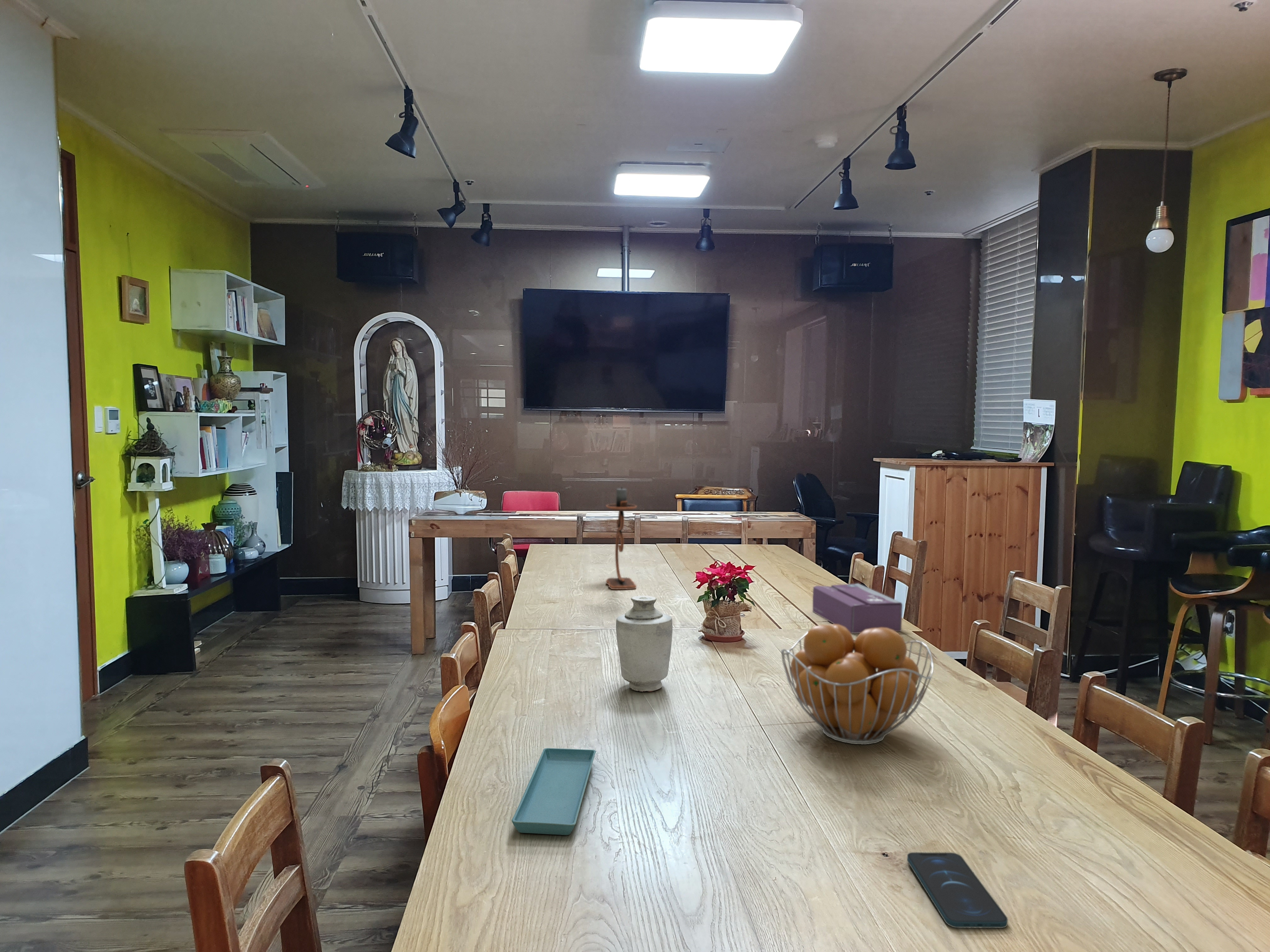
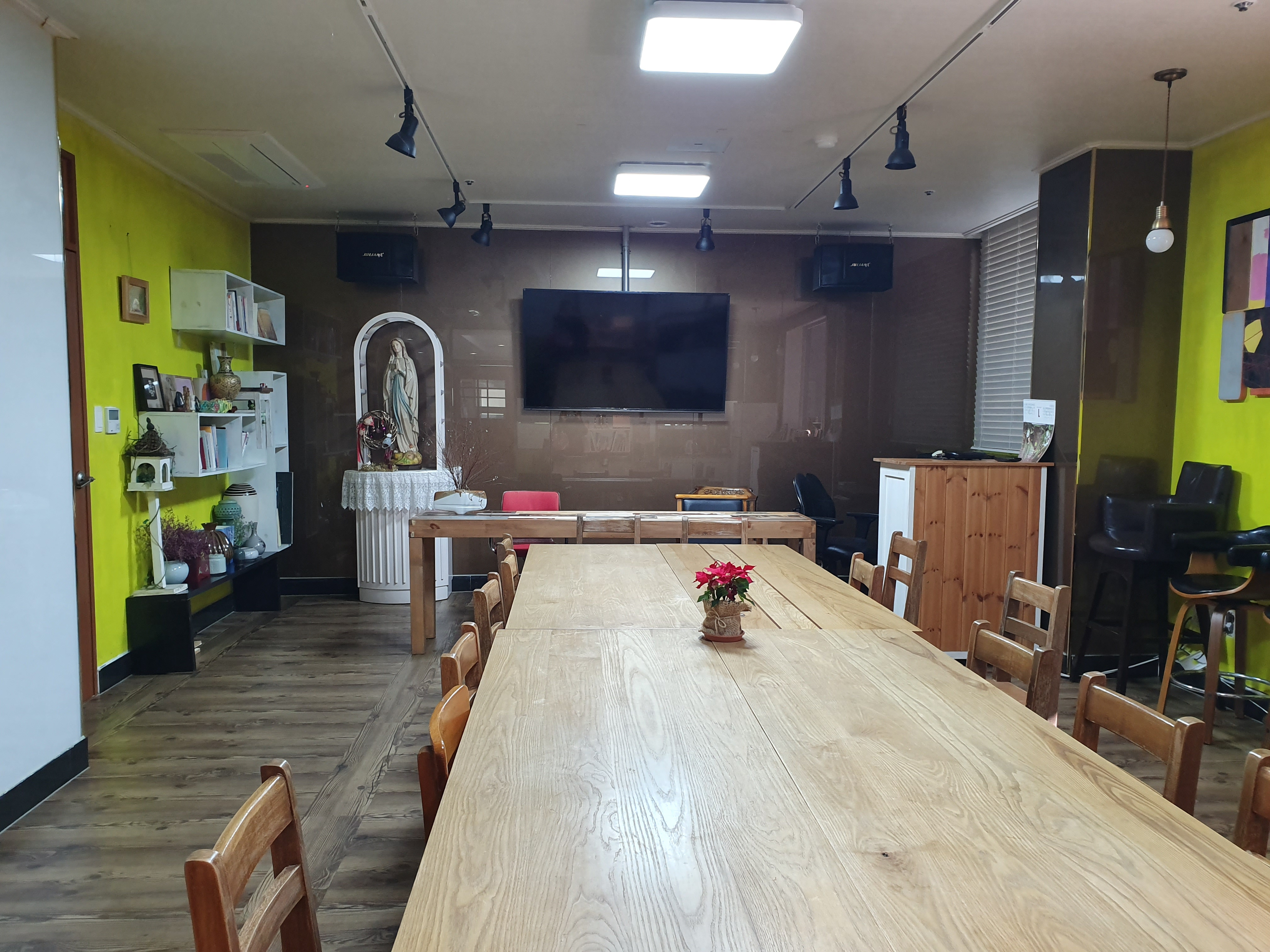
- candle holder (621, 536)
- smartphone (954, 887)
- tissue box (855, 607)
- vase (644, 642)
- fruit basket (855, 679)
- saucer (558, 788)
